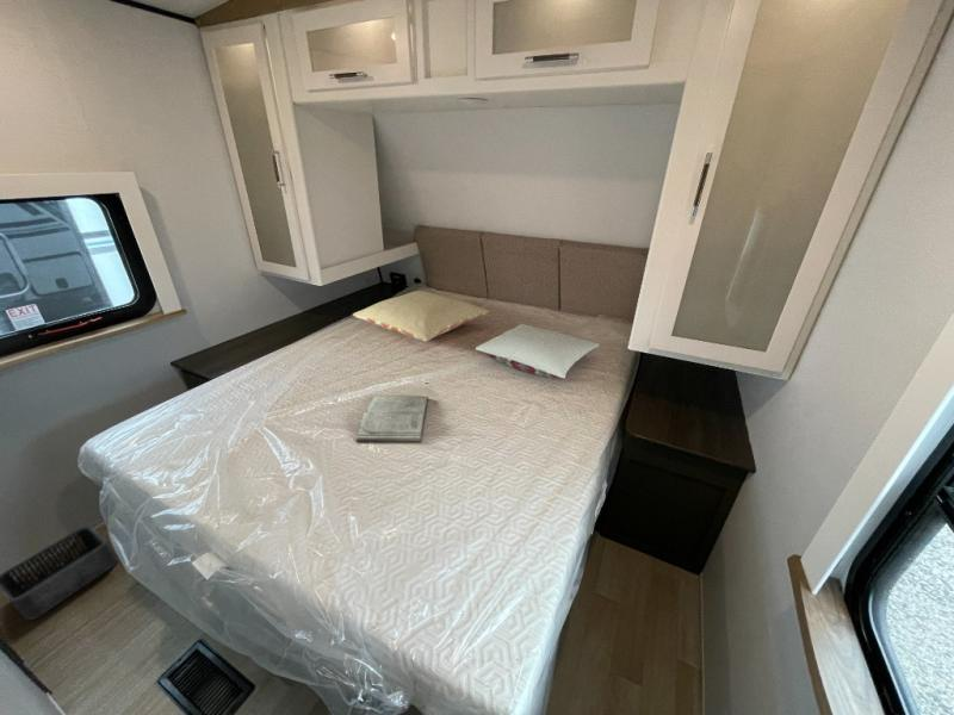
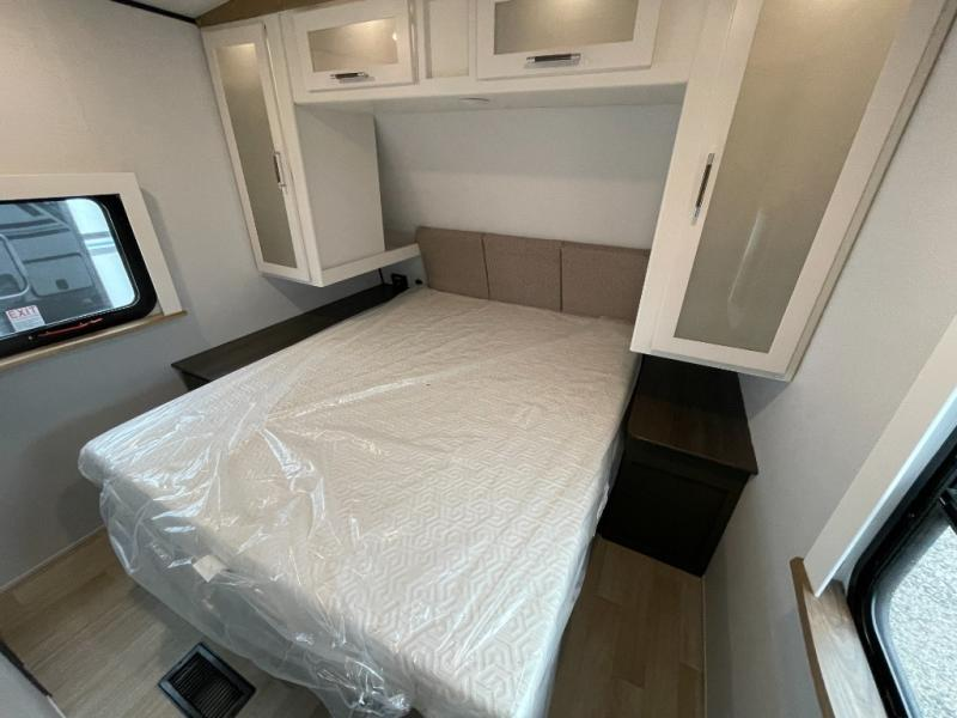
- storage bin (60, 570)
- pillow (422, 312)
- pillow (539, 347)
- diary (395, 414)
